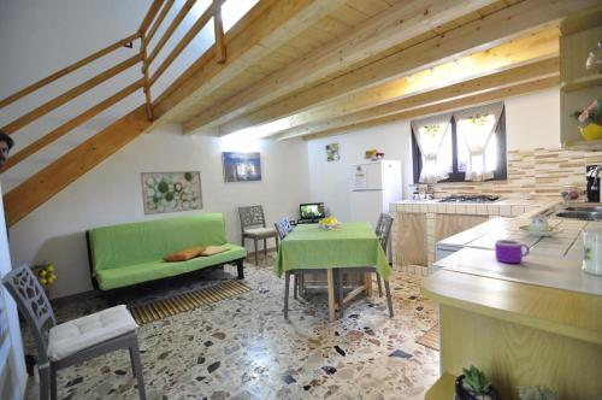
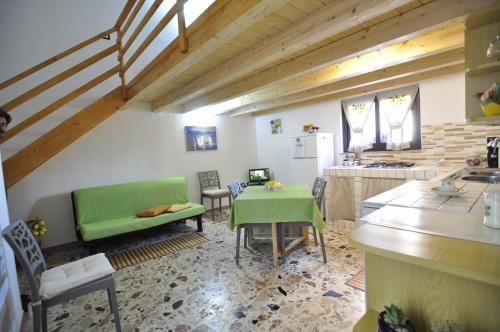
- mug (512, 251)
- wall art (173, 192)
